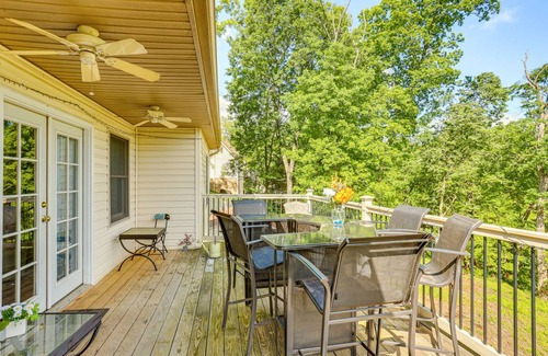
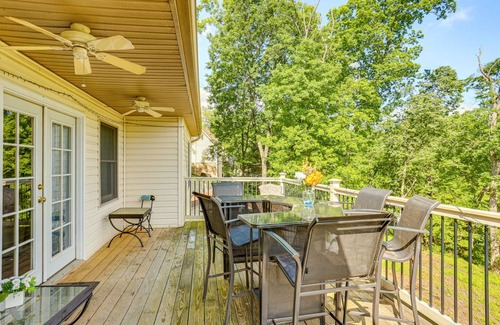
- watering can (209, 246)
- potted plant (186, 240)
